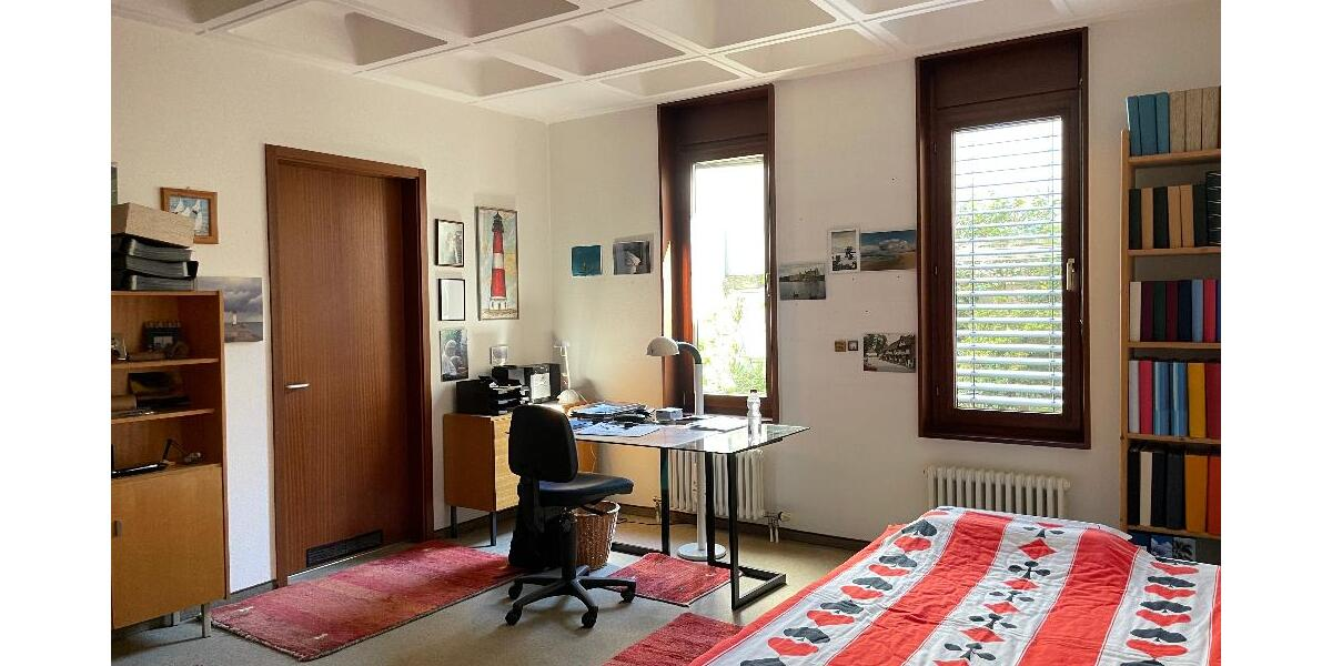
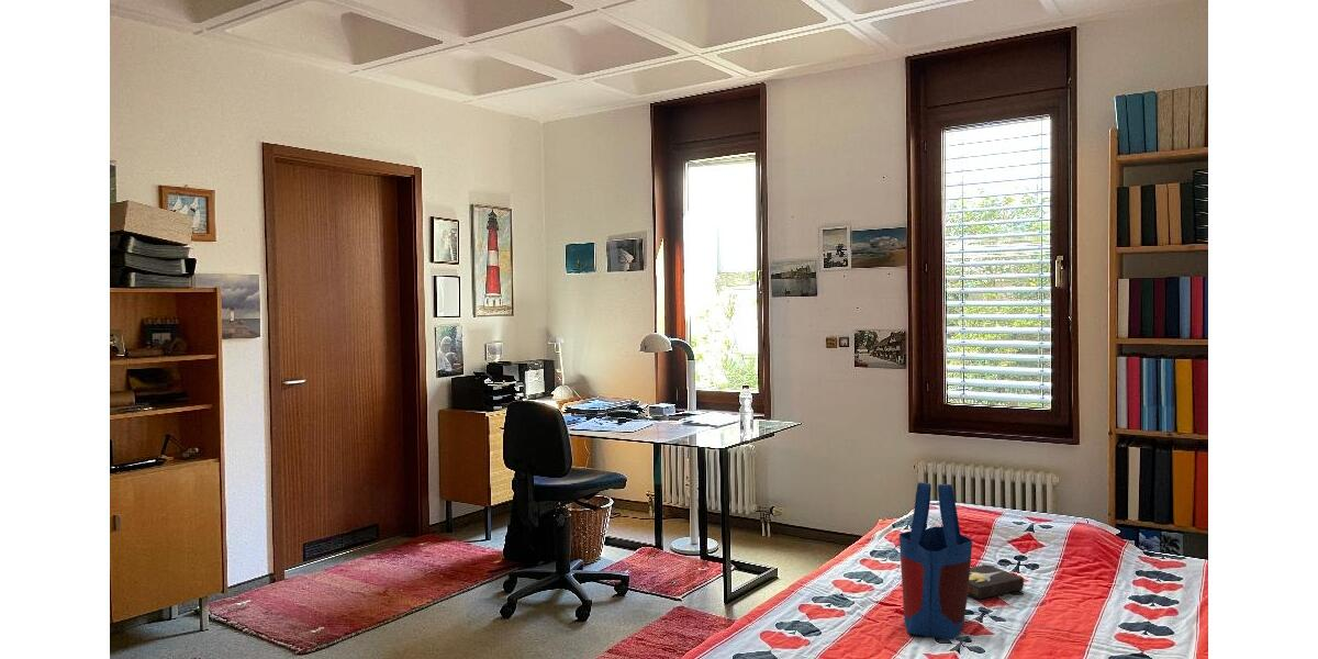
+ hardback book (983, 580)
+ tote bag (935, 552)
